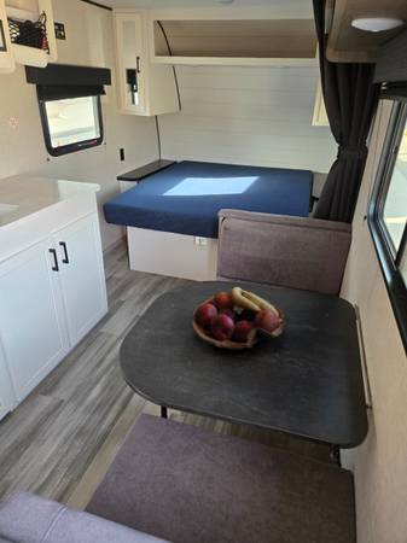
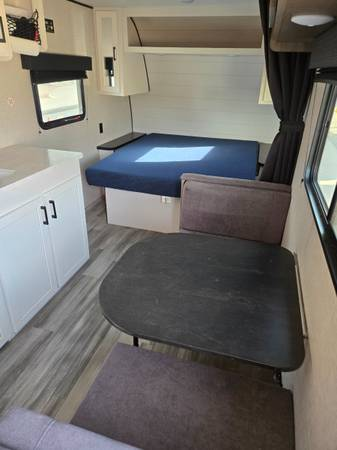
- fruit basket (238, 315)
